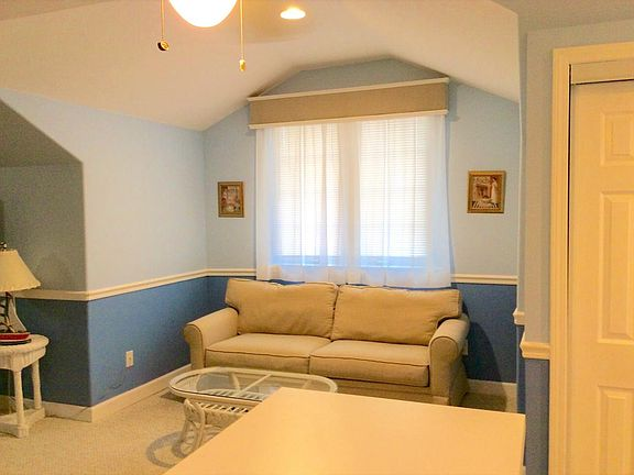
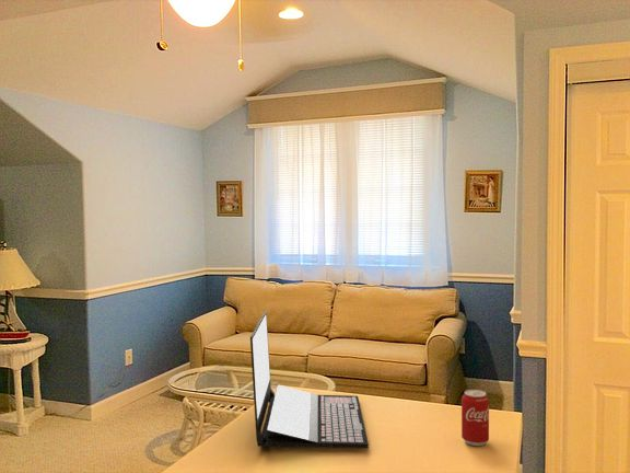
+ beverage can (475, 417)
+ laptop (308, 392)
